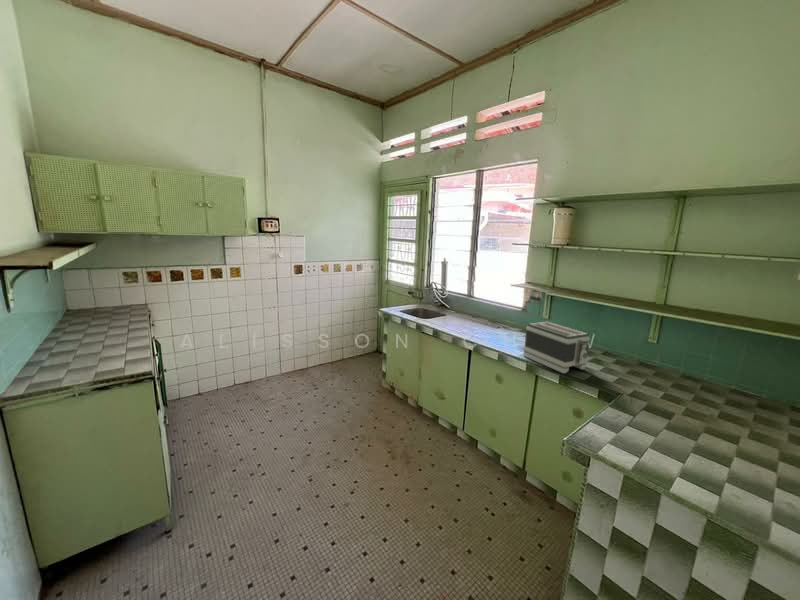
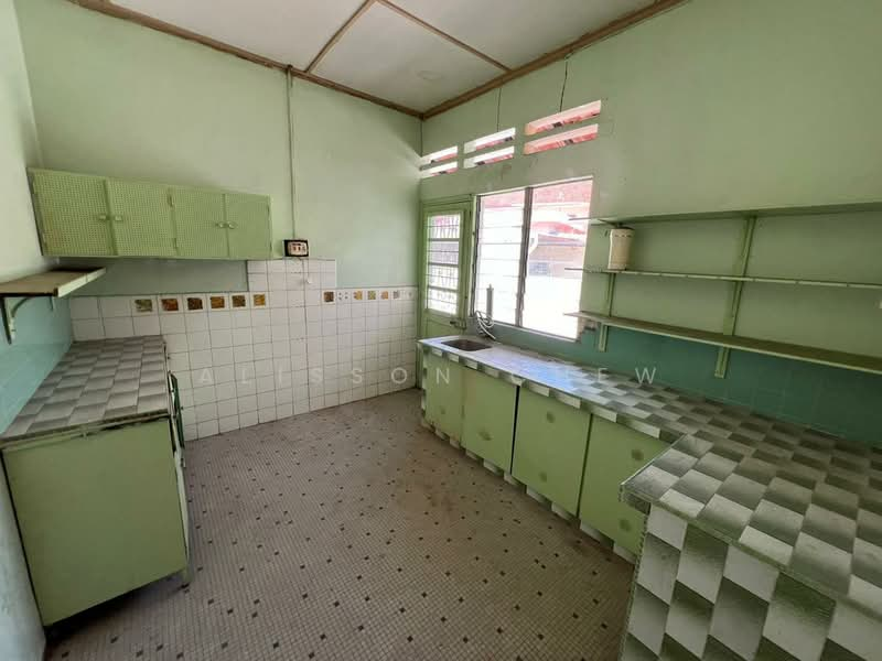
- toaster (557, 346)
